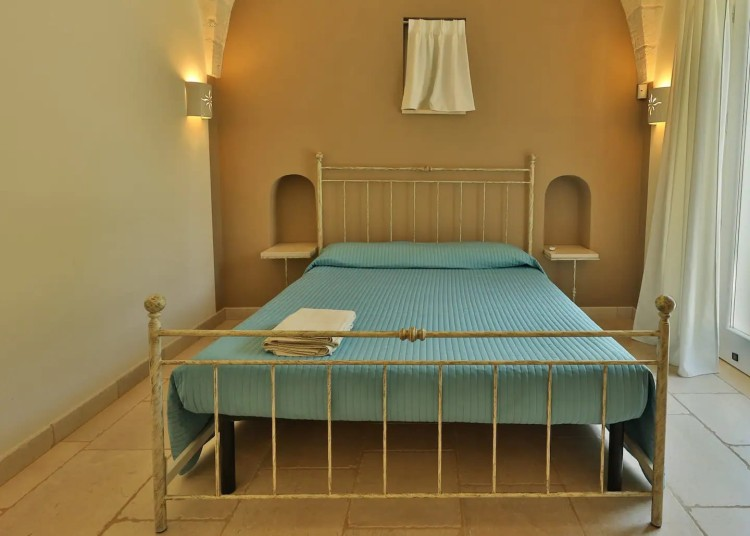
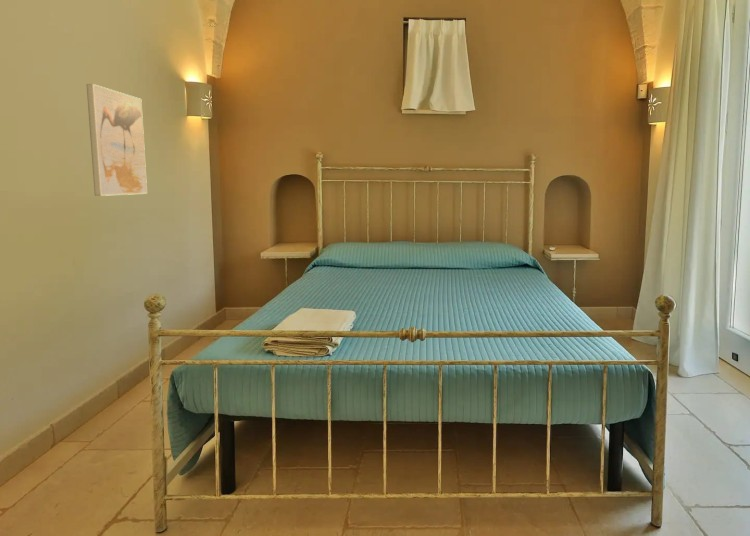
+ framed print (119, 144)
